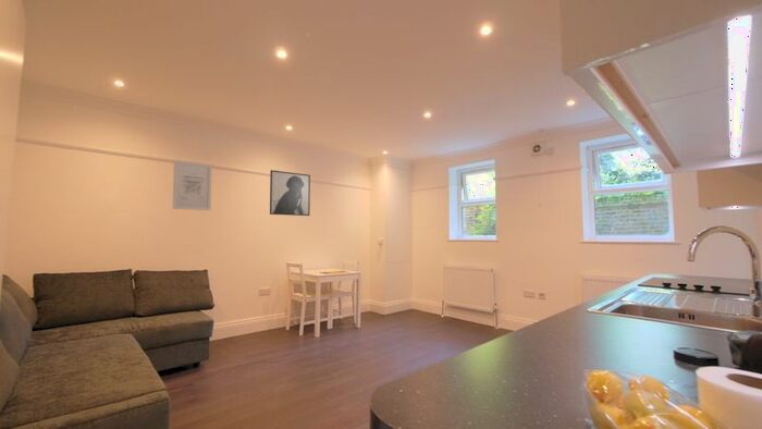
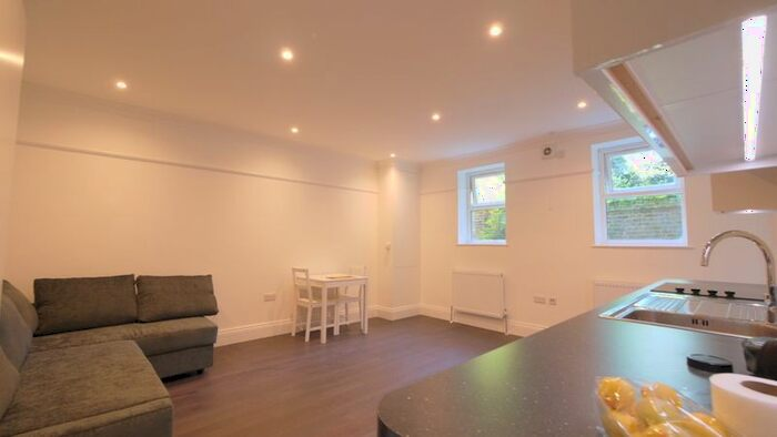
- wall art (193, 186)
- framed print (291, 194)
